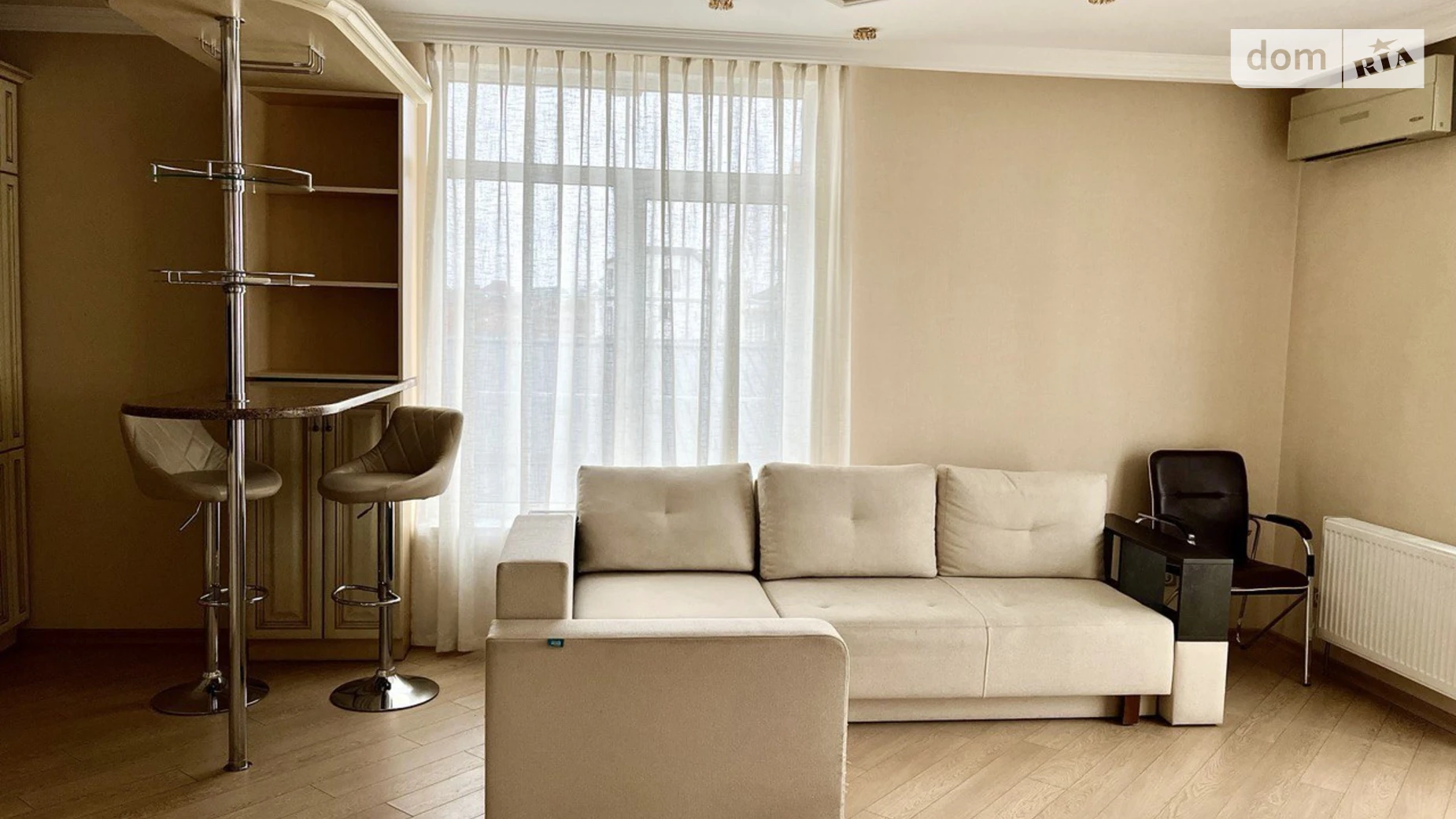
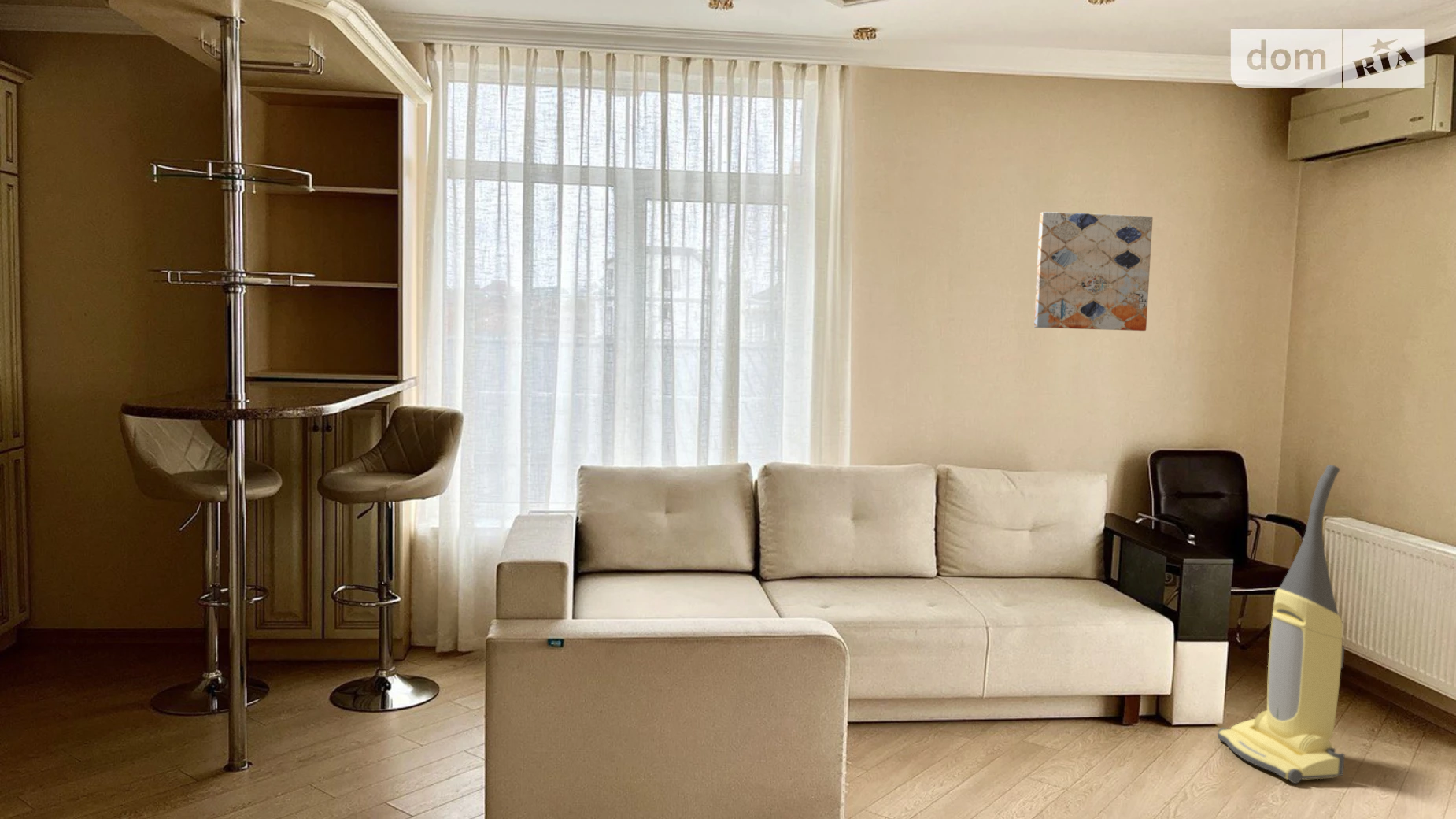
+ wall art (1092, 272)
+ vacuum cleaner (1293, 613)
